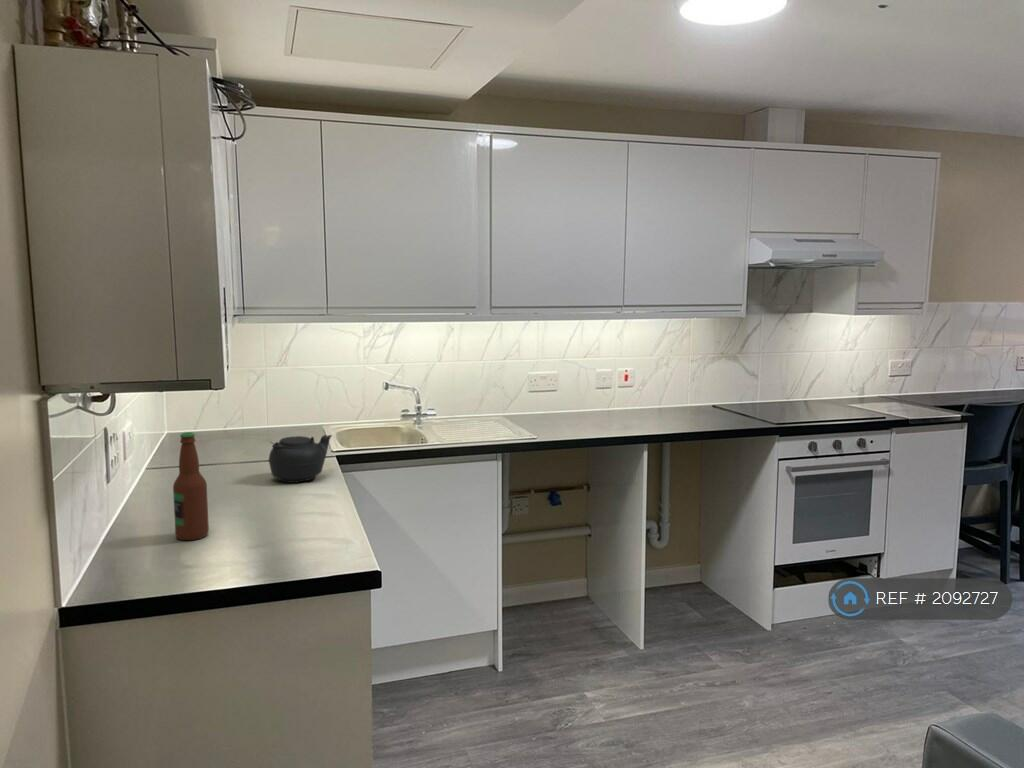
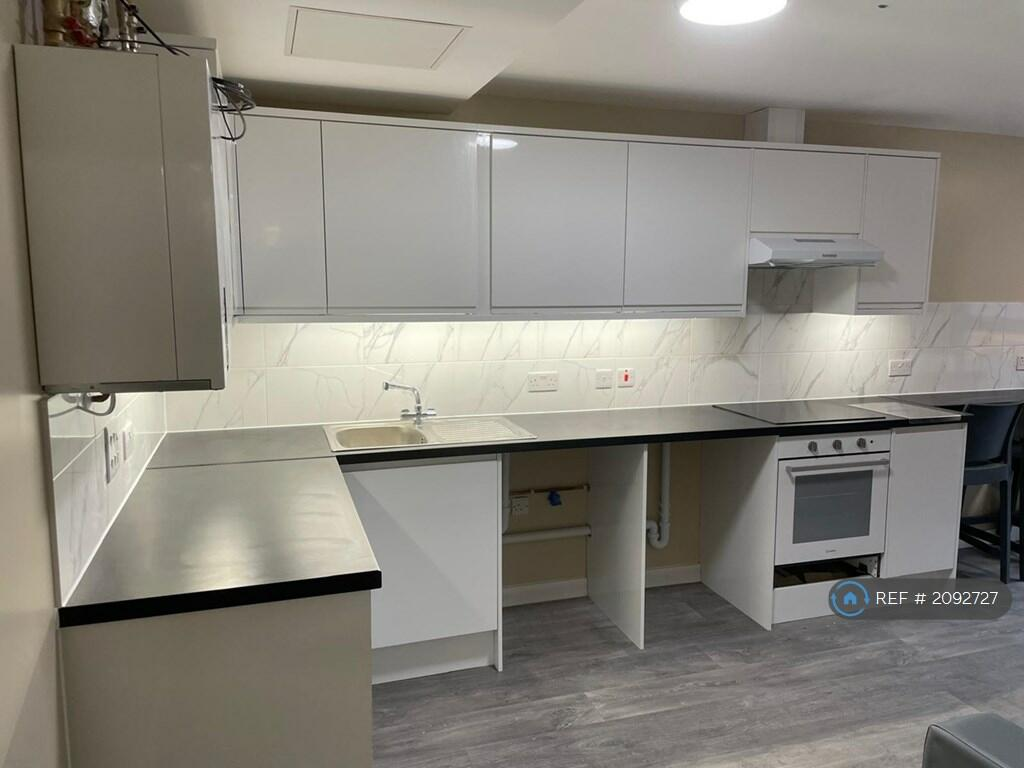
- teapot (301, 458)
- bottle (190, 485)
